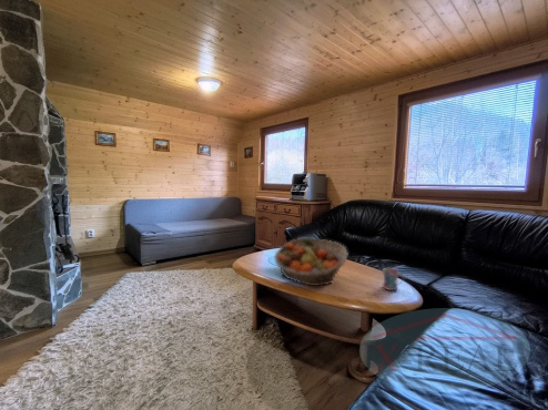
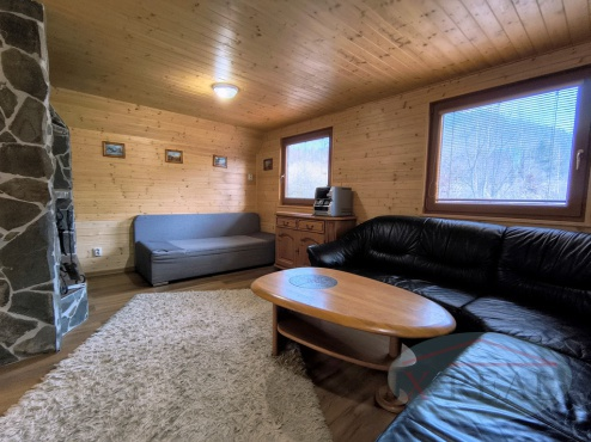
- mug (393, 280)
- fruit basket (308, 259)
